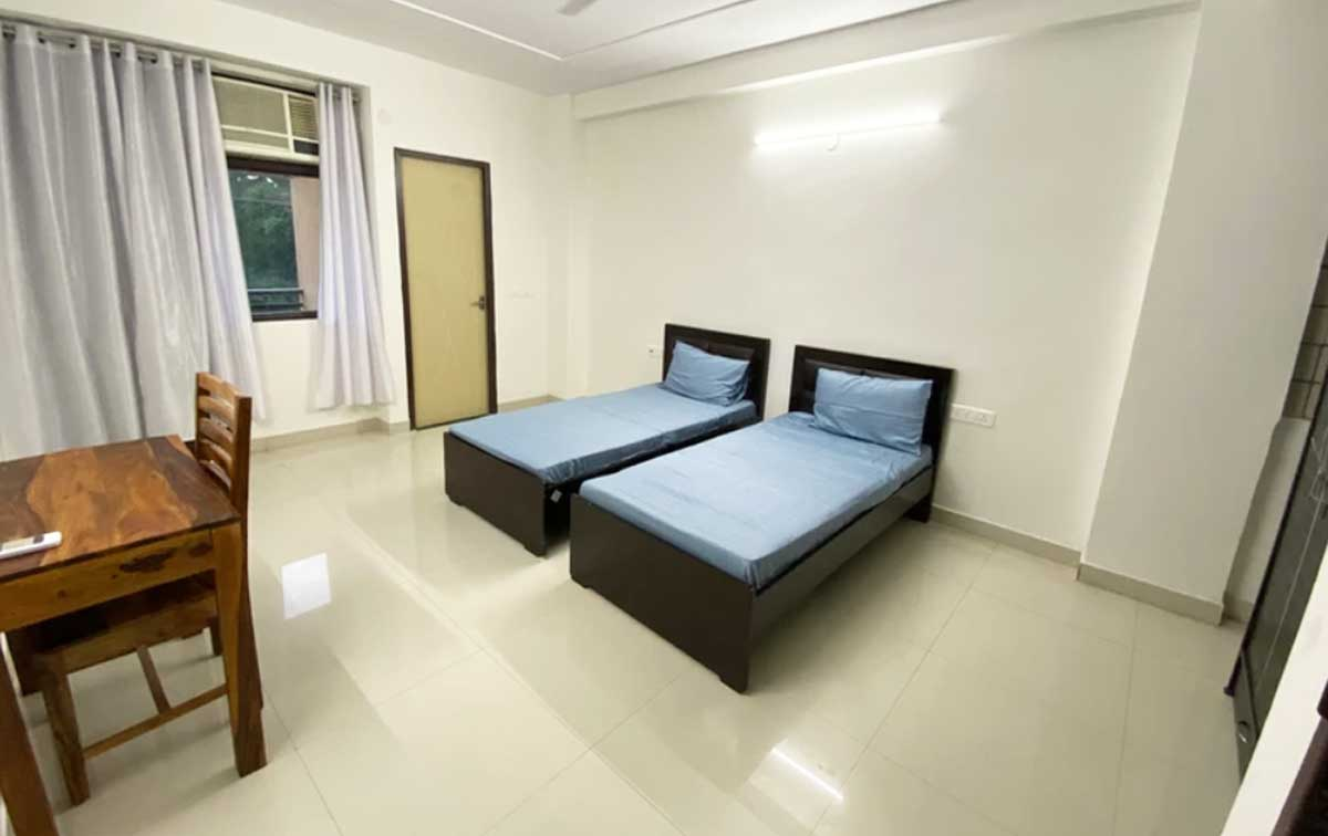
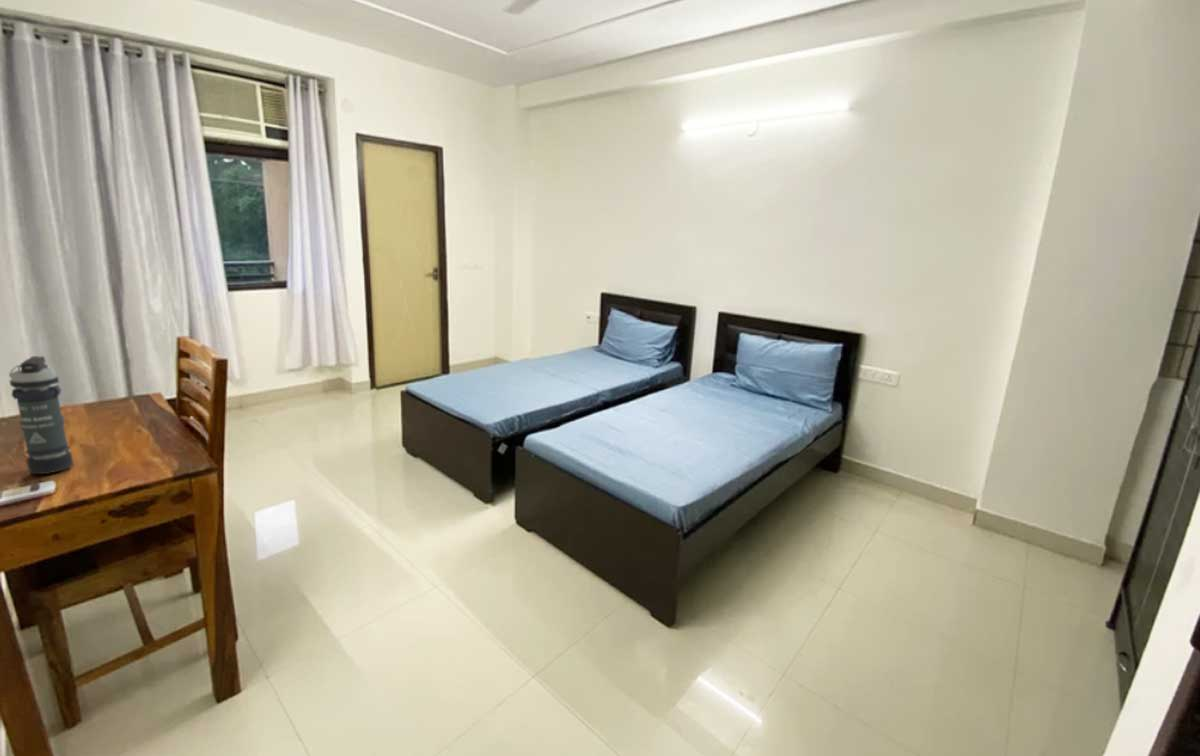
+ smoke grenade (42, 413)
